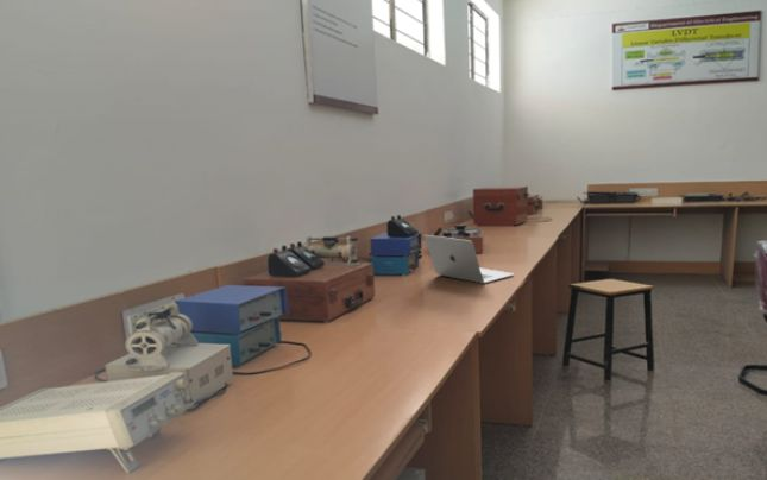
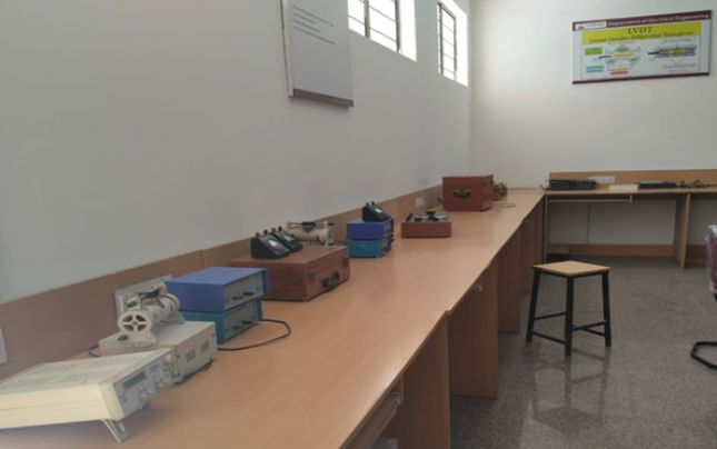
- laptop (469, 255)
